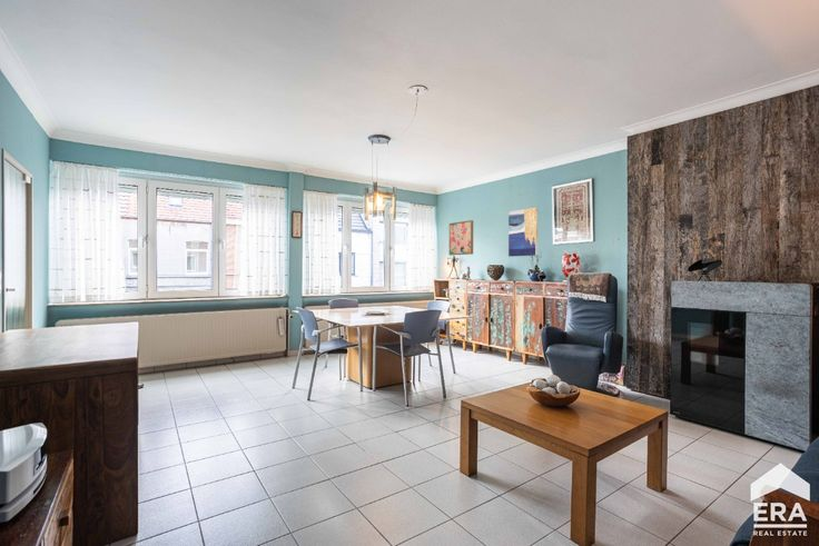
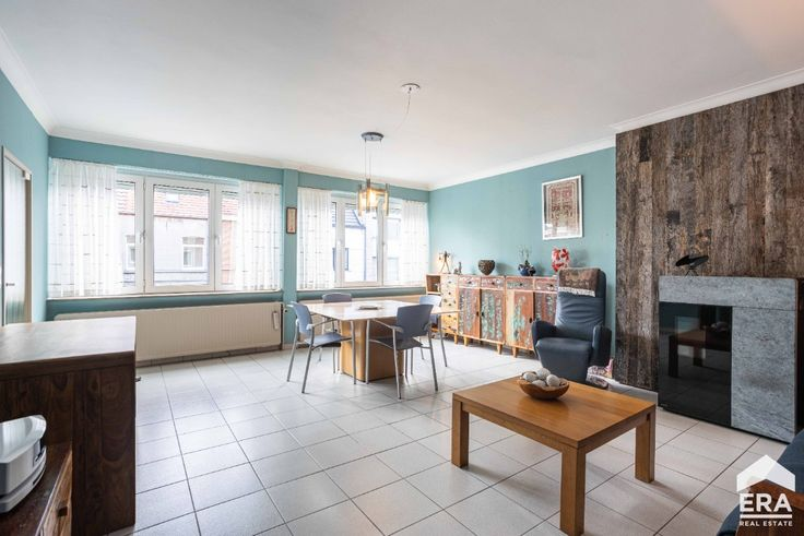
- wall art (522, 232)
- wall art (461, 238)
